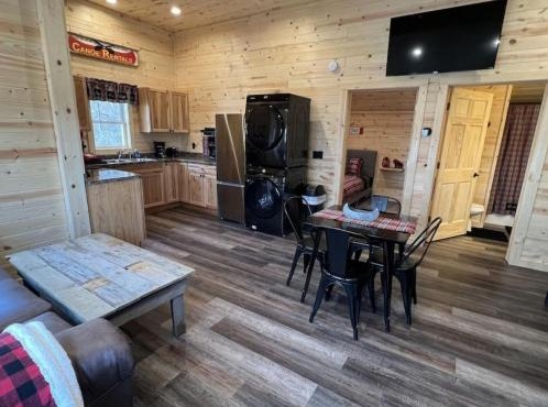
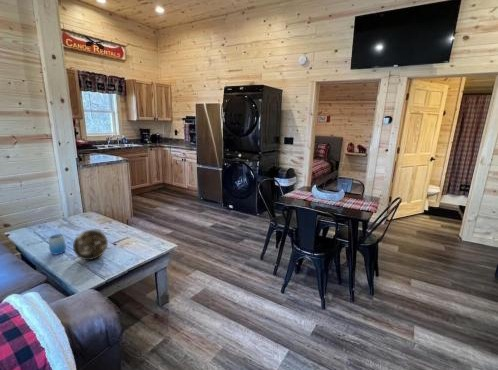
+ cup (57, 244)
+ decorative orb (90, 244)
